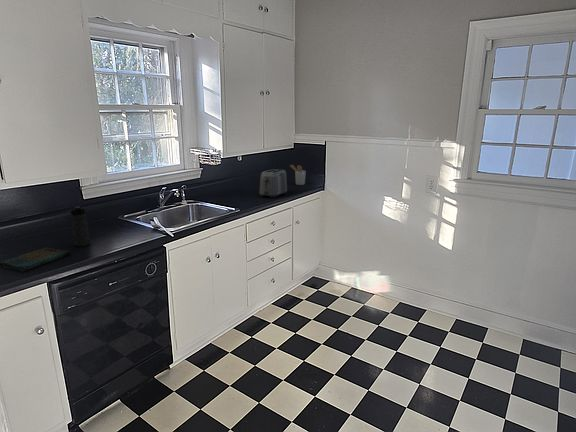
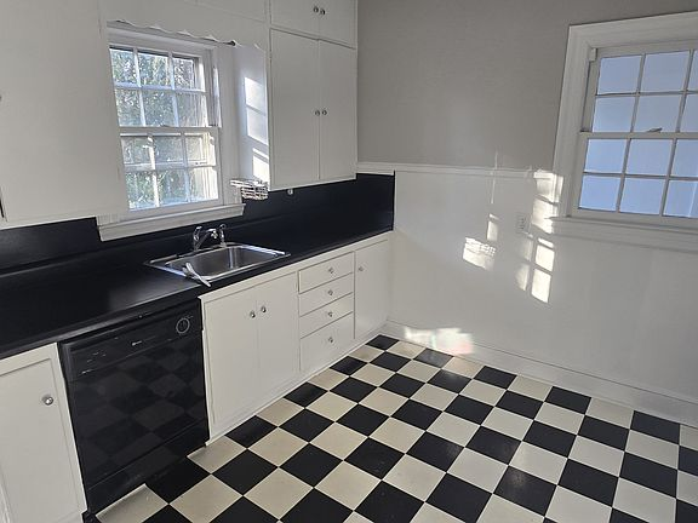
- water bottle (79, 225)
- utensil holder (297, 174)
- toaster (274, 182)
- dish towel (34, 257)
